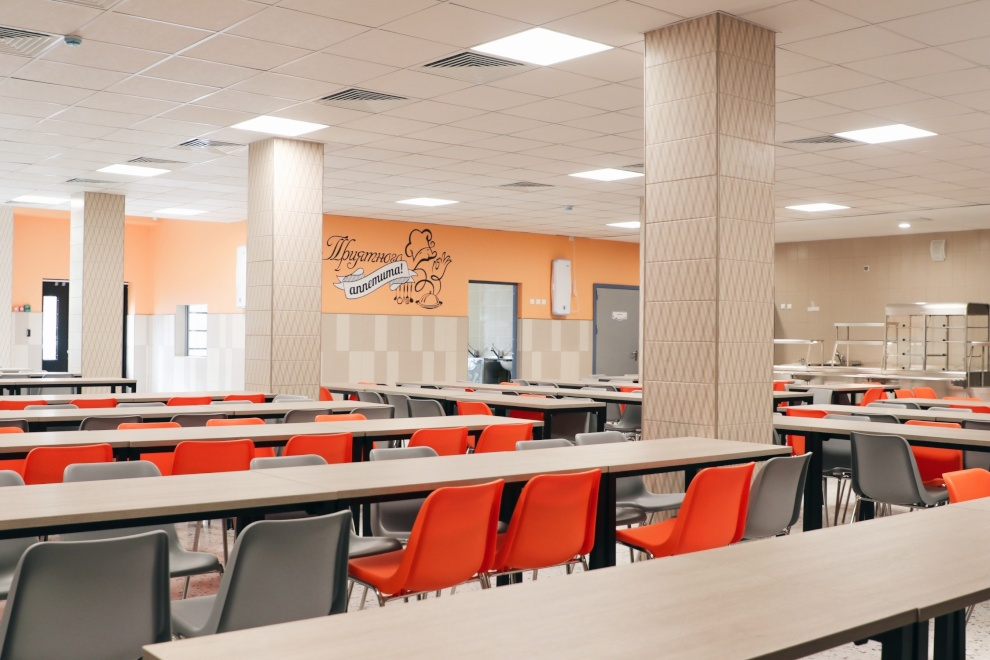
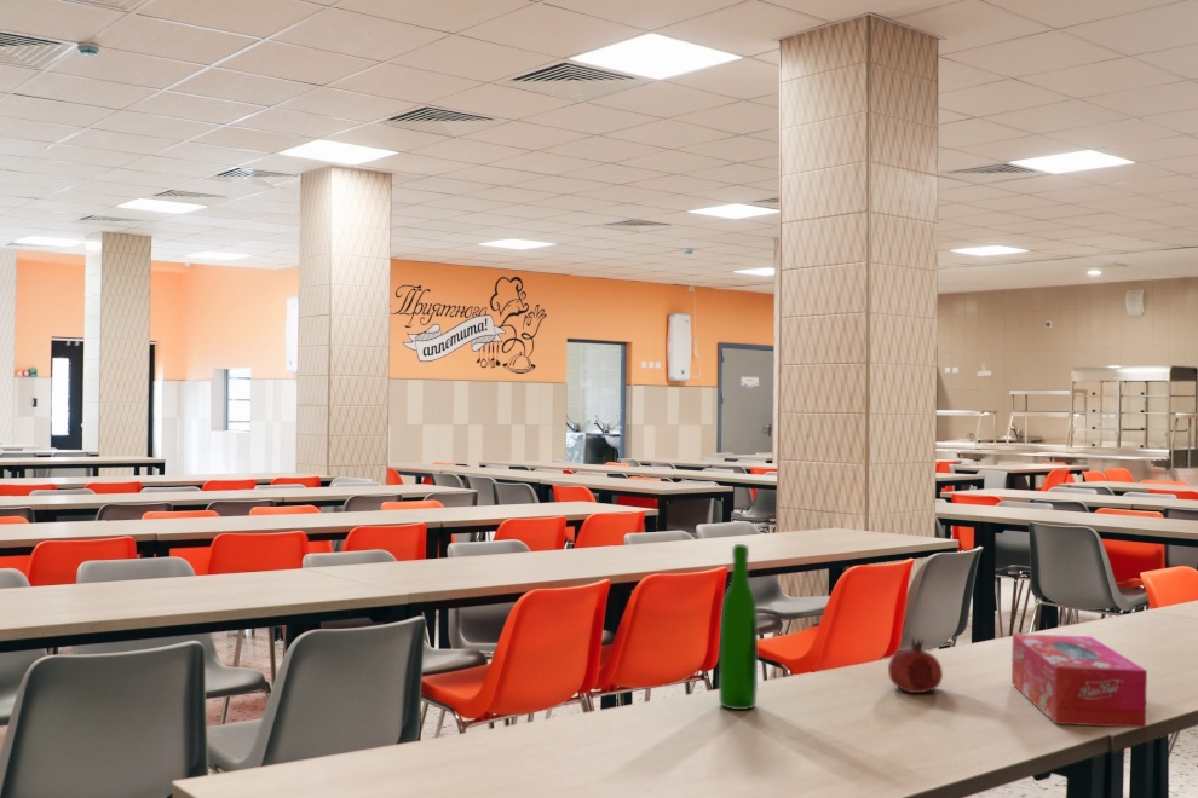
+ fruit (915, 663)
+ wine bottle (738, 625)
+ tissue box (1073, 677)
